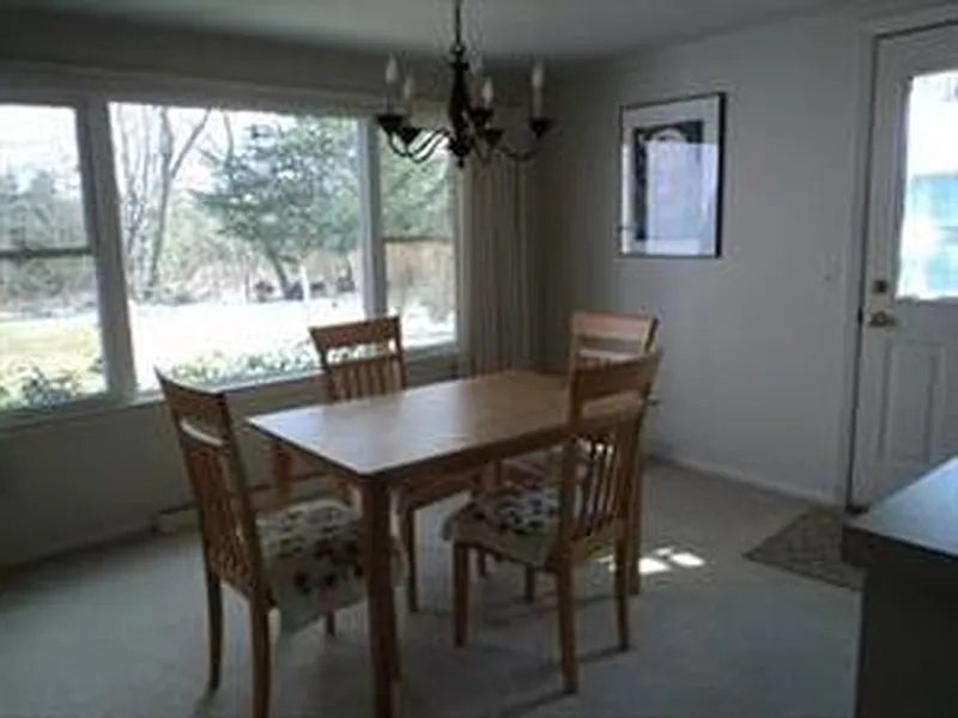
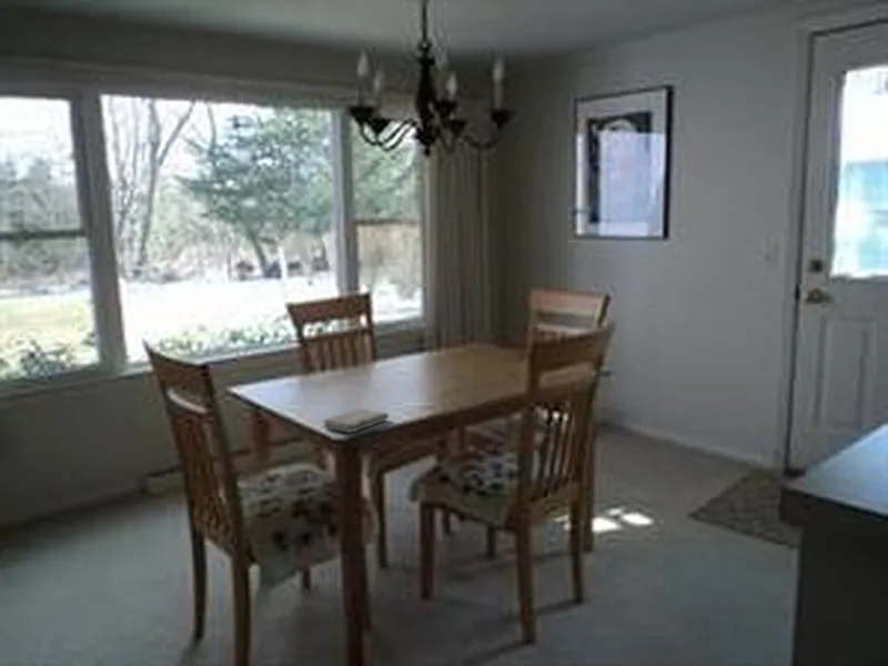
+ washcloth (355, 418)
